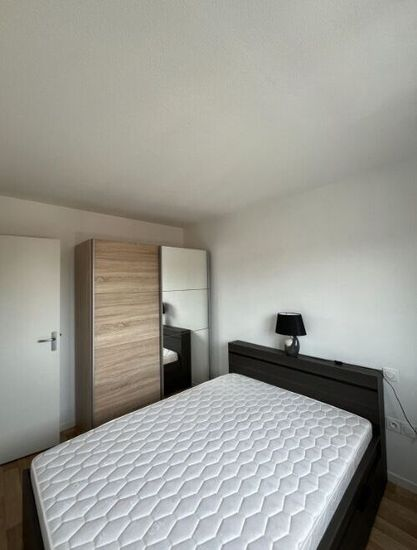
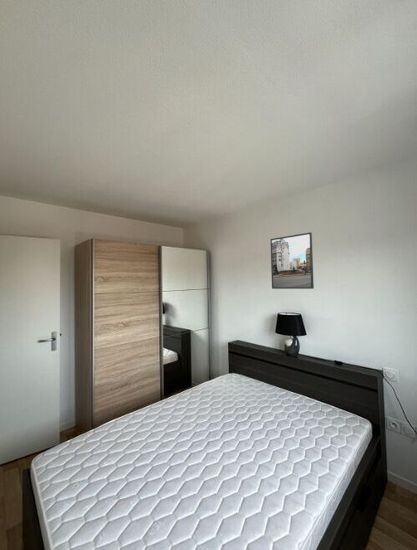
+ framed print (290, 262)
